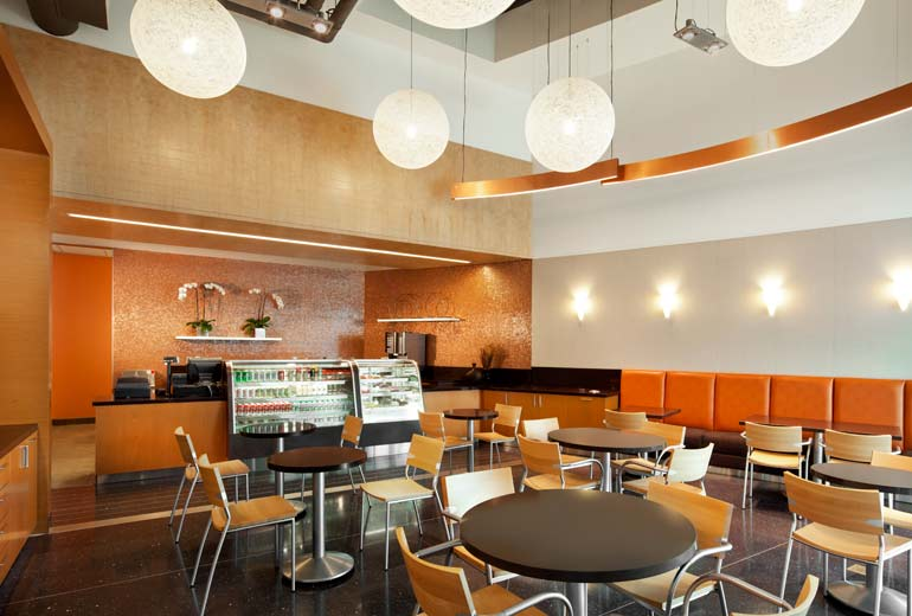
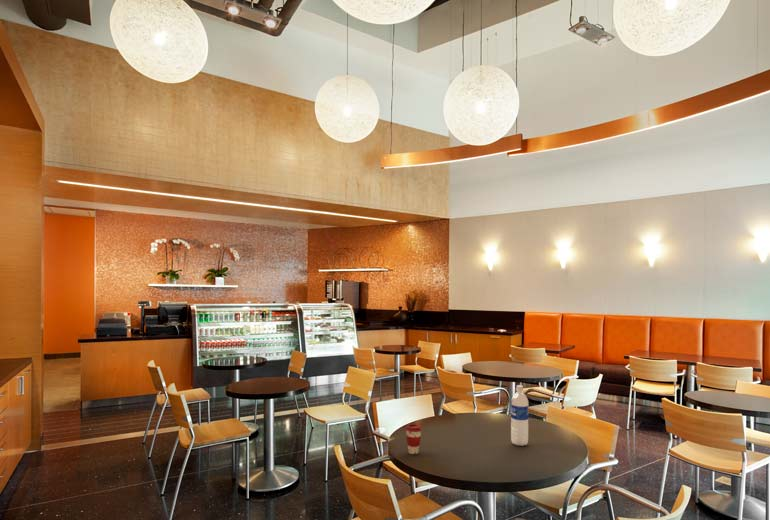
+ water bottle (519, 414)
+ coffee cup (413, 439)
